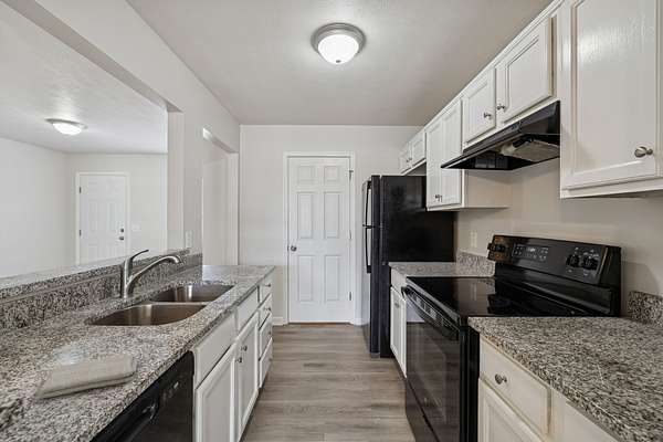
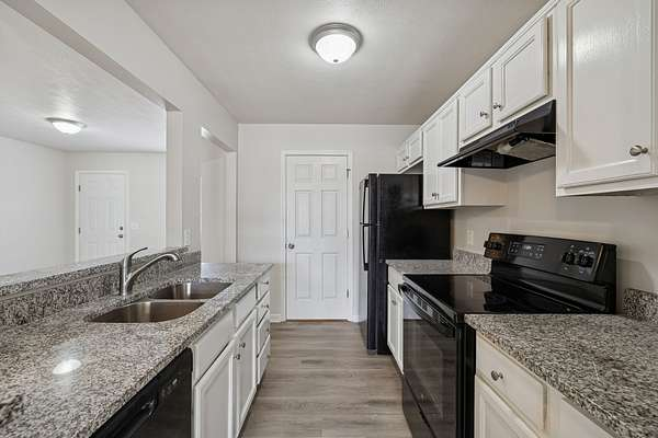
- washcloth (93, 372)
